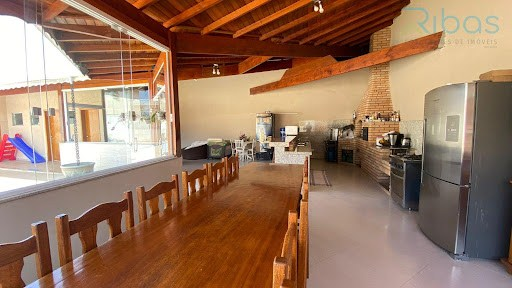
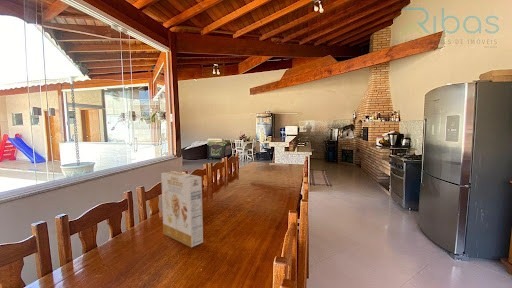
+ cereal box (181, 206)
